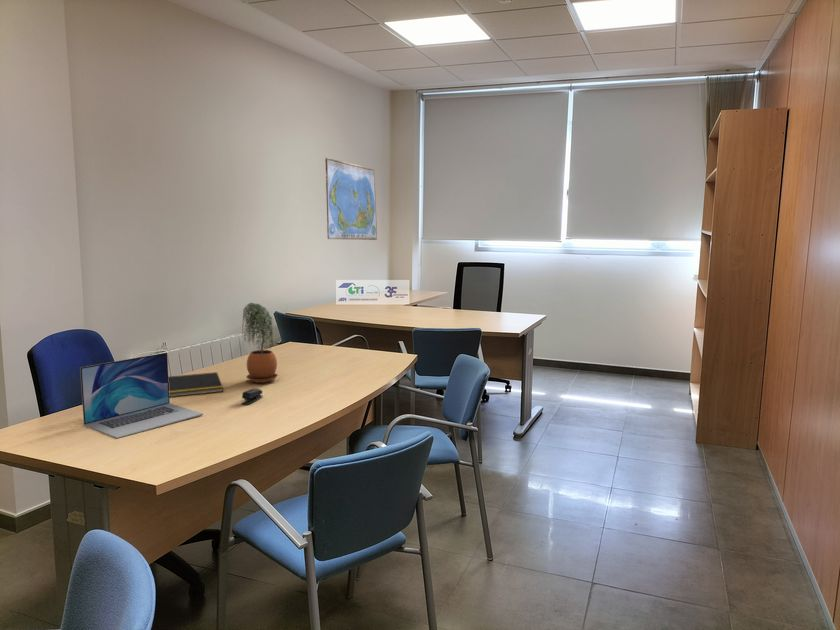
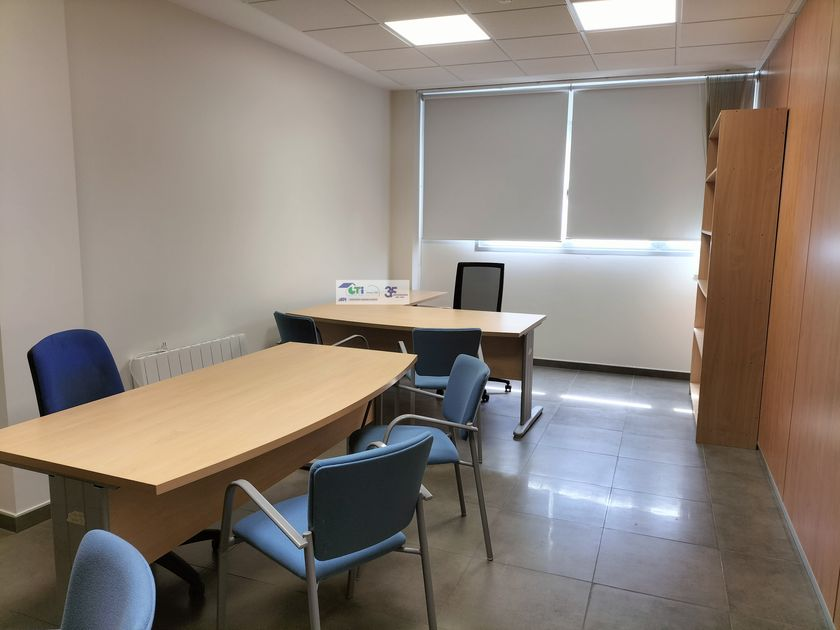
- laptop (144, 391)
- notepad (191, 384)
- stapler (252, 394)
- potted plant (258, 342)
- world map (353, 202)
